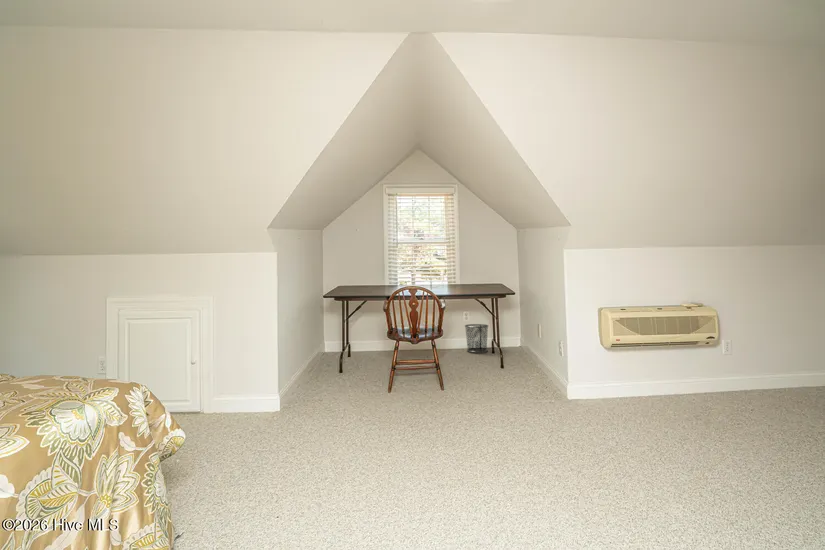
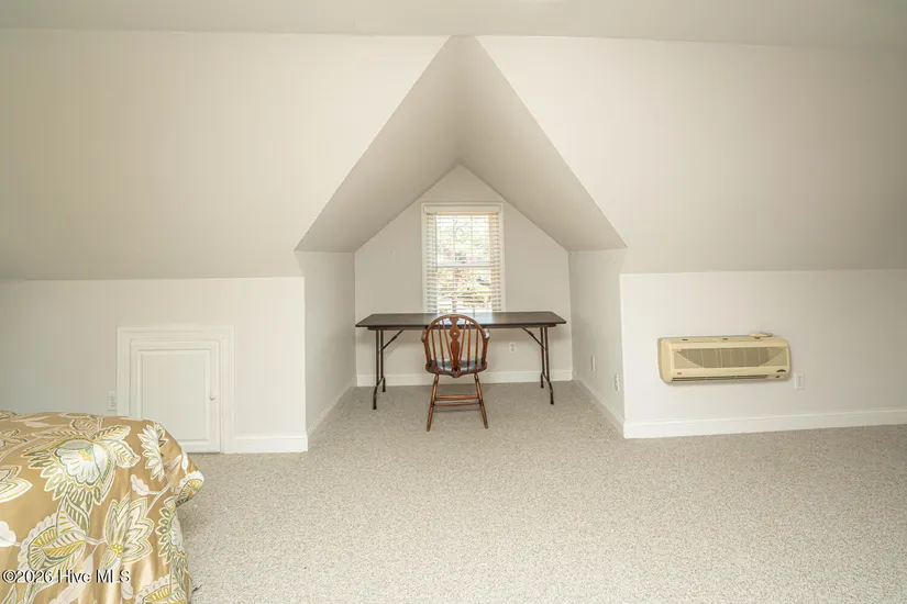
- waste bin (477, 338)
